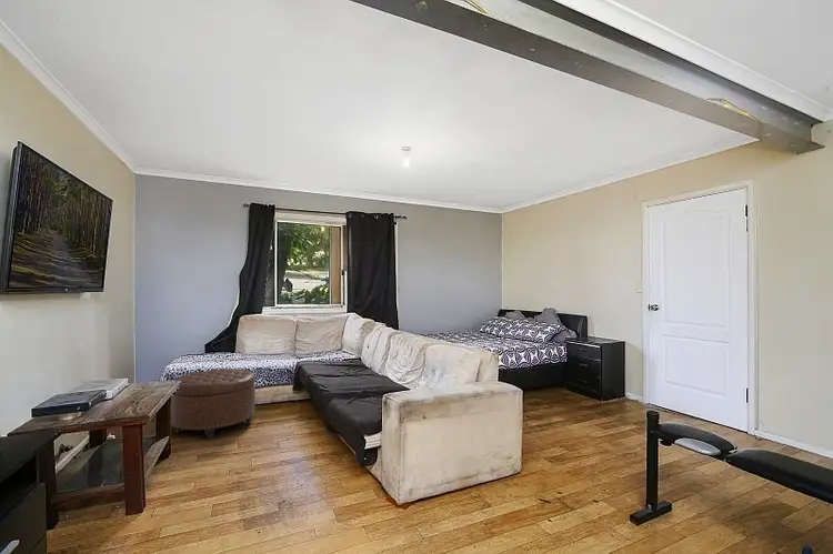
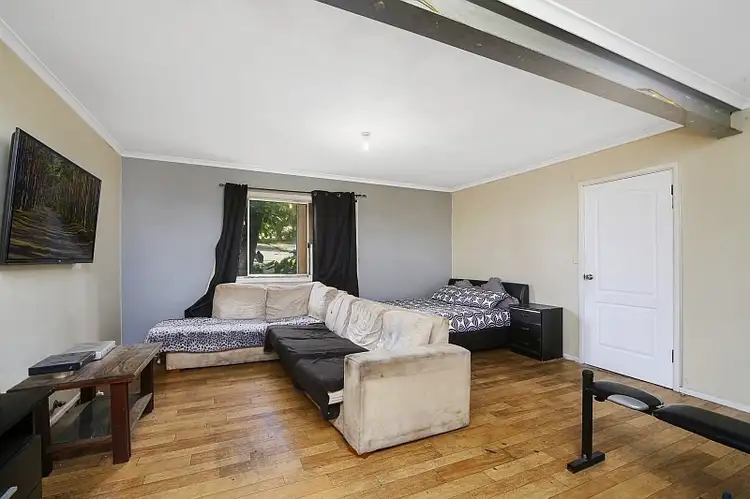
- ottoman (214, 401)
